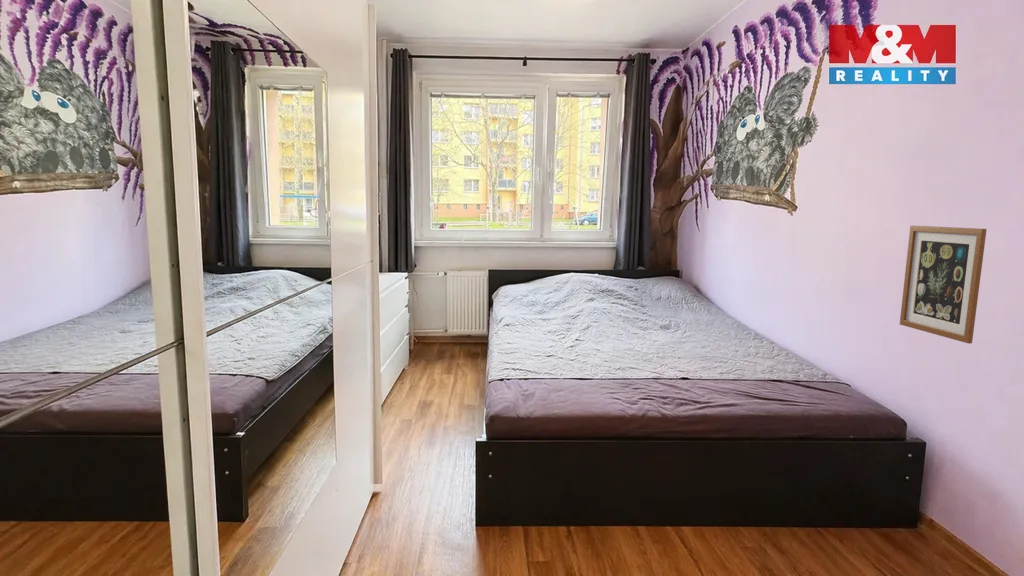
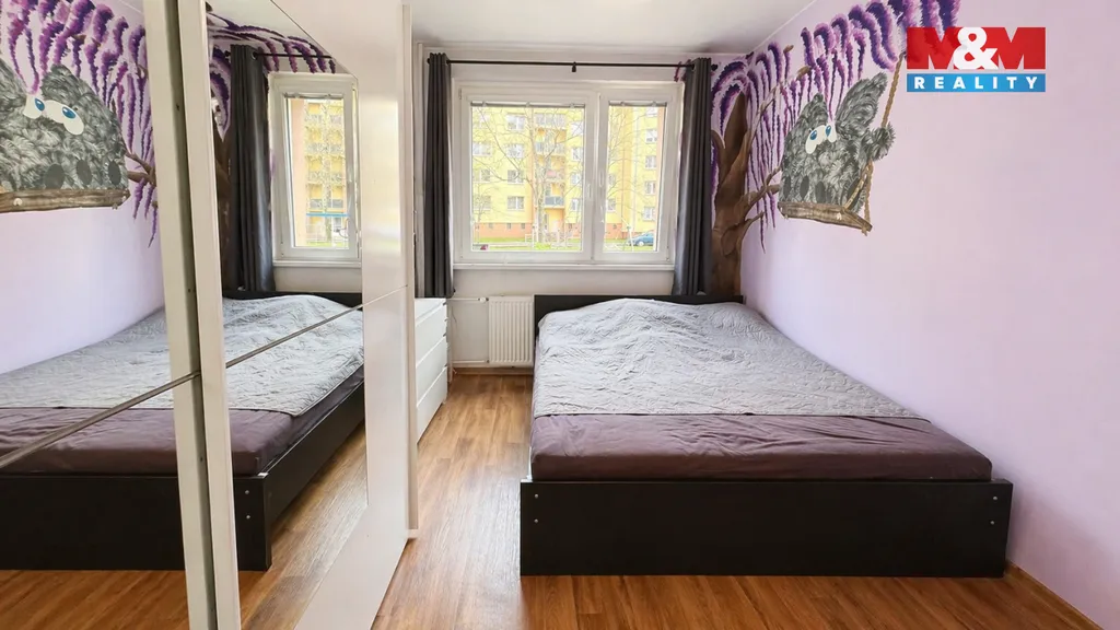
- wall art (939, 280)
